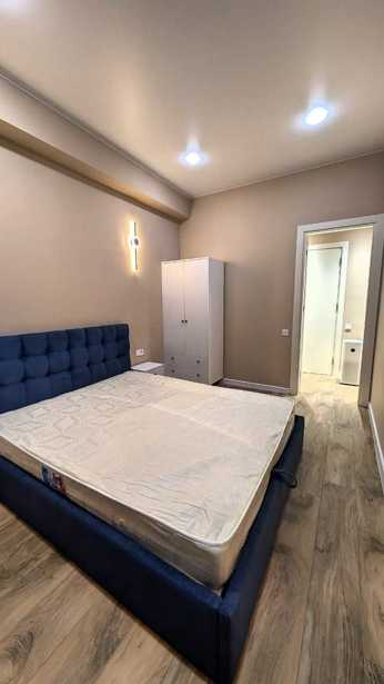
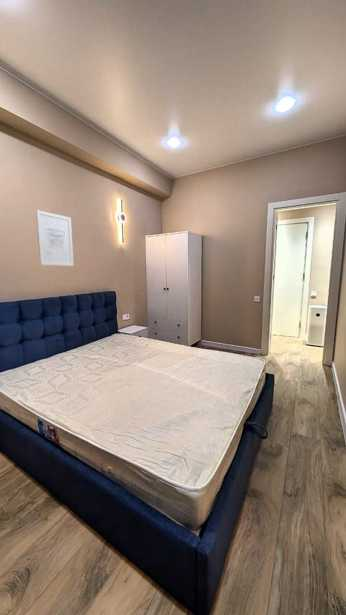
+ wall art (56, 240)
